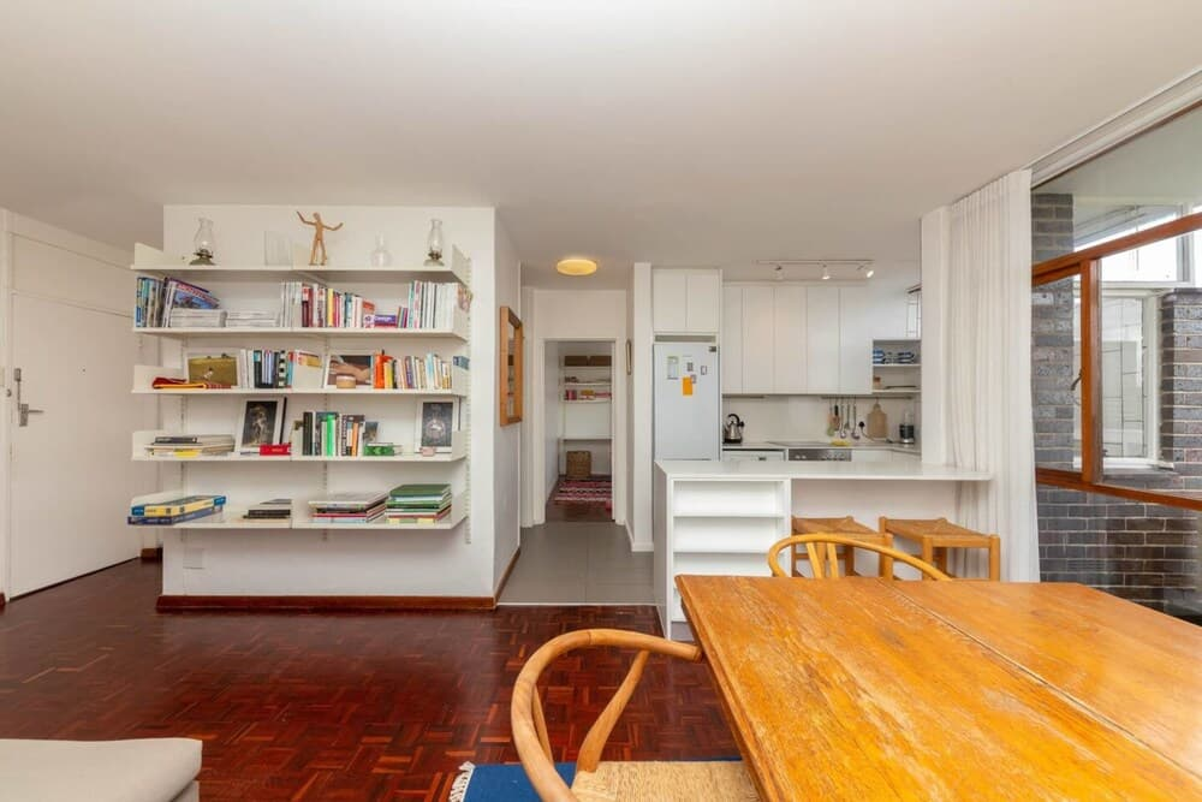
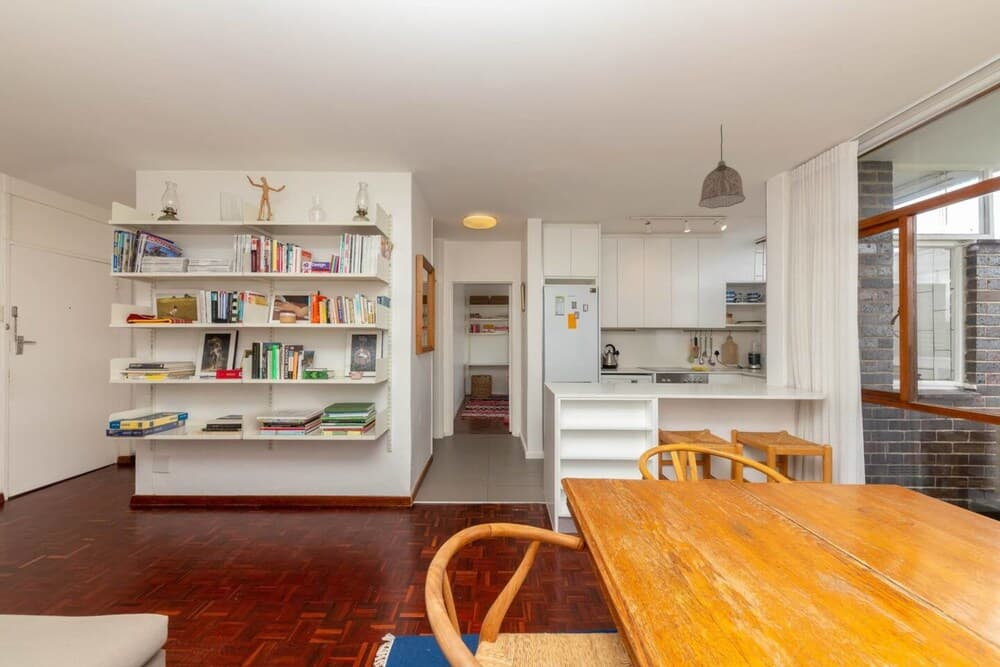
+ pendant lamp (721, 163)
